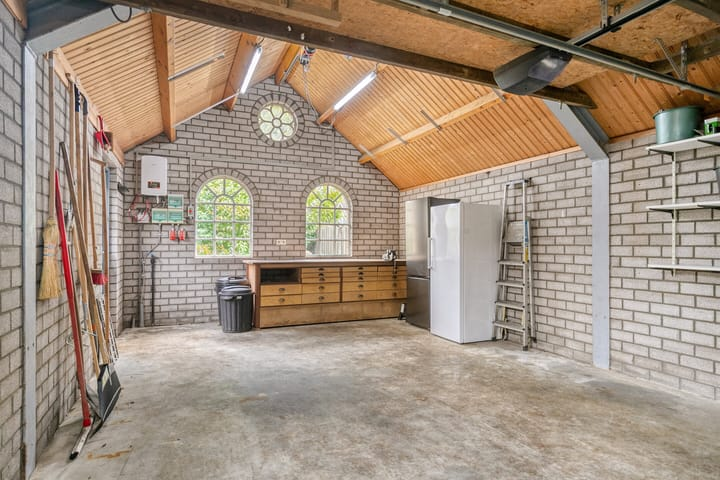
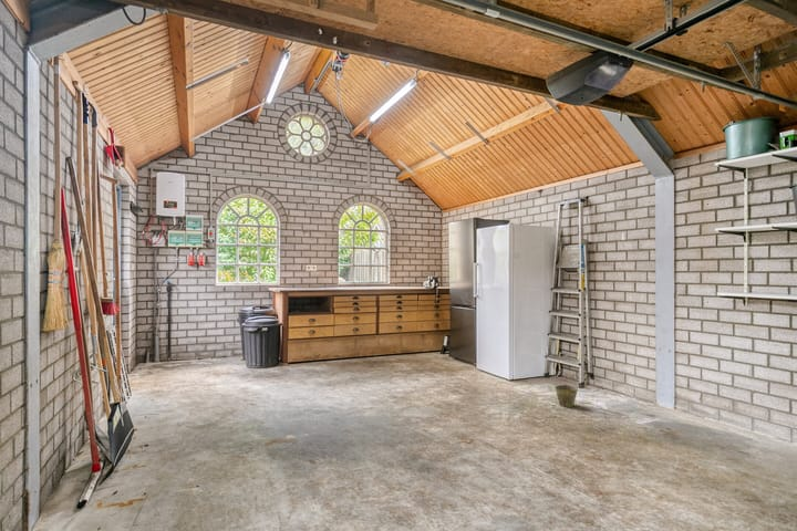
+ bucket (566, 391)
